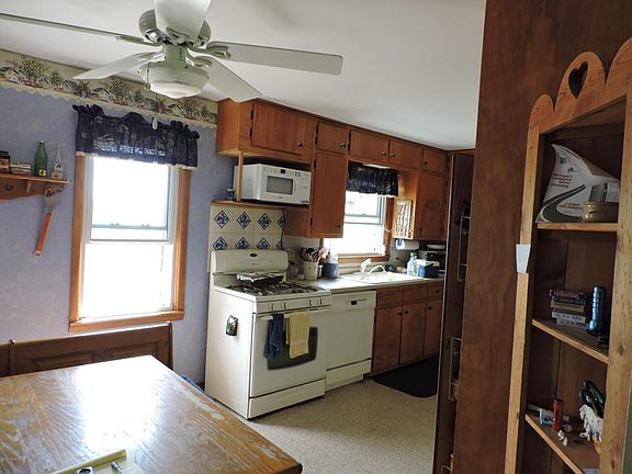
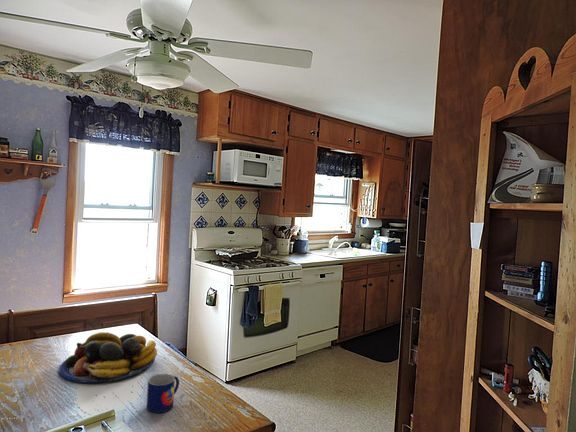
+ mug (165, 390)
+ fruit bowl (109, 348)
